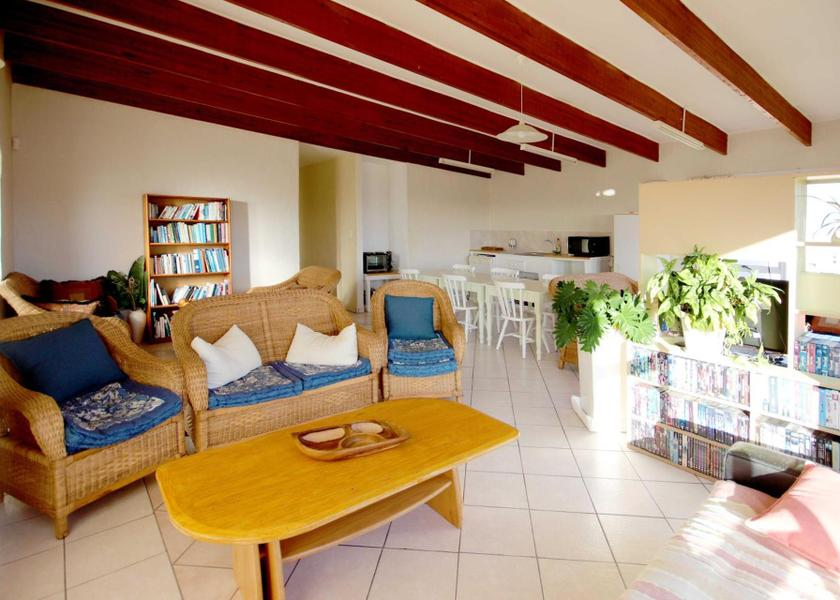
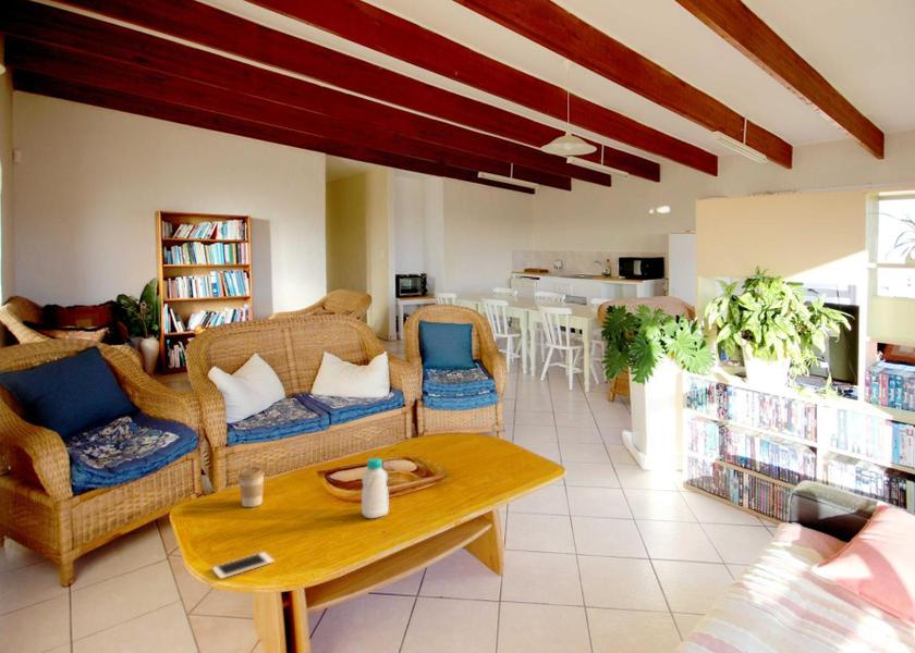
+ cell phone (243, 565)
+ bottle (375, 486)
+ coffee cup (252, 486)
